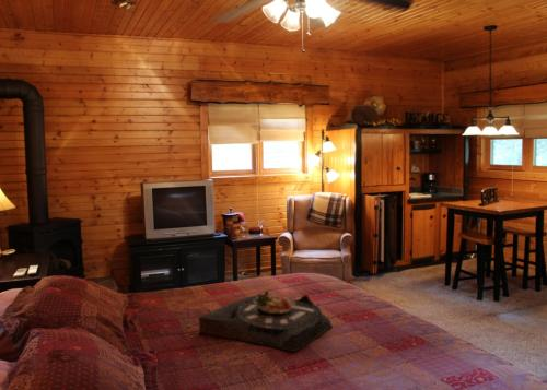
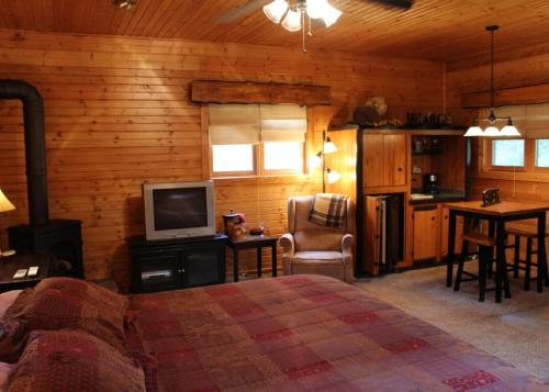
- serving tray (272, 308)
